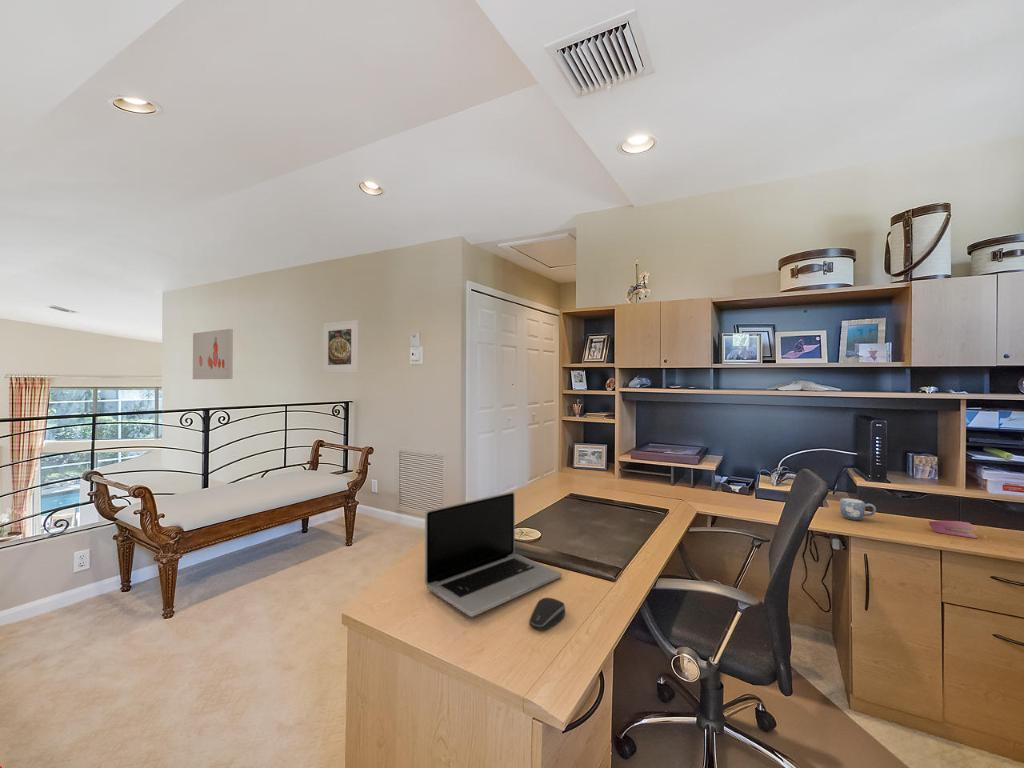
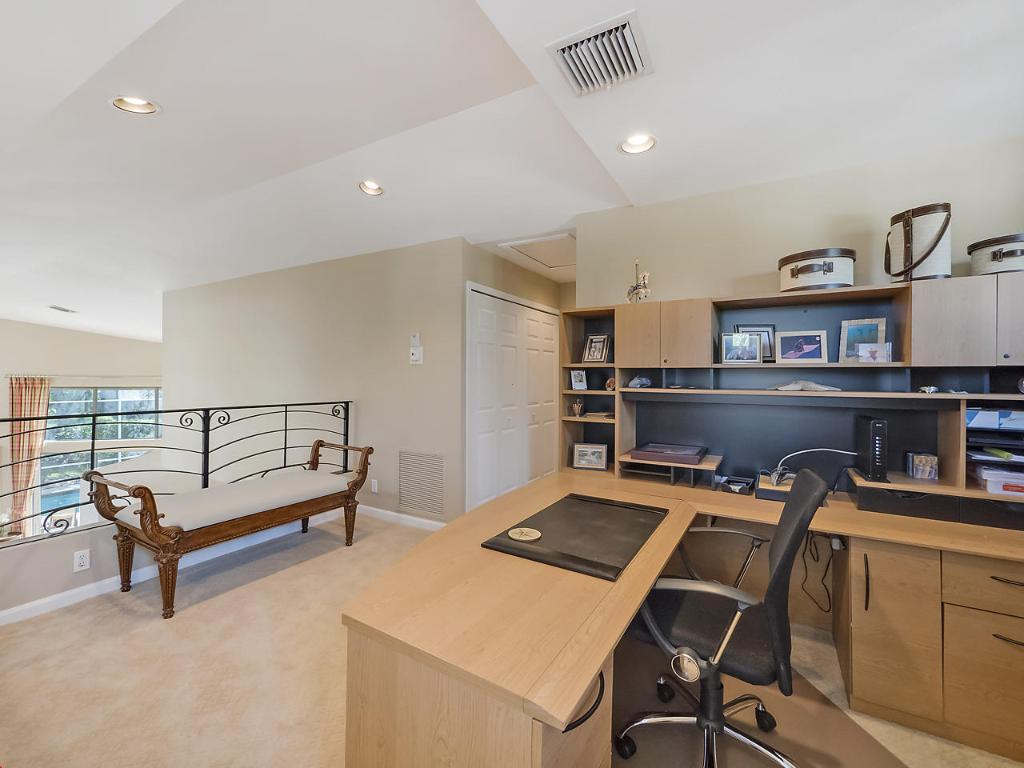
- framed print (340, 347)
- mug (857, 510)
- stapler (952, 527)
- wall art (212, 355)
- computer mouse (547, 610)
- laptop (495, 545)
